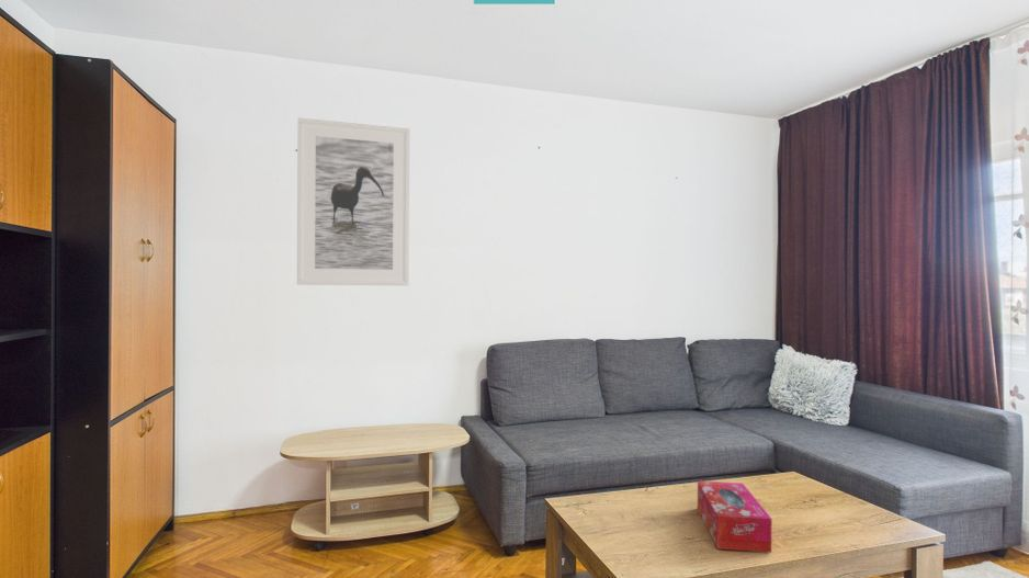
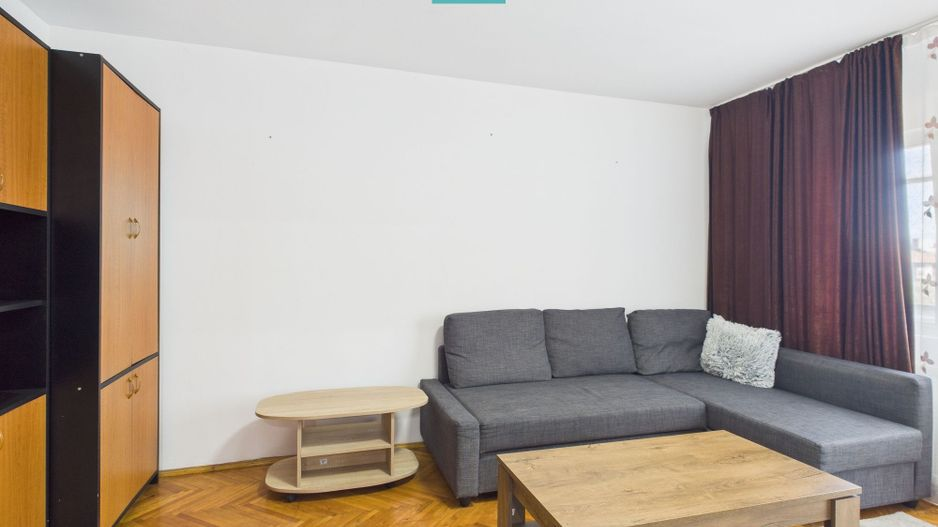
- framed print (354, 204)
- tissue box (731, 513)
